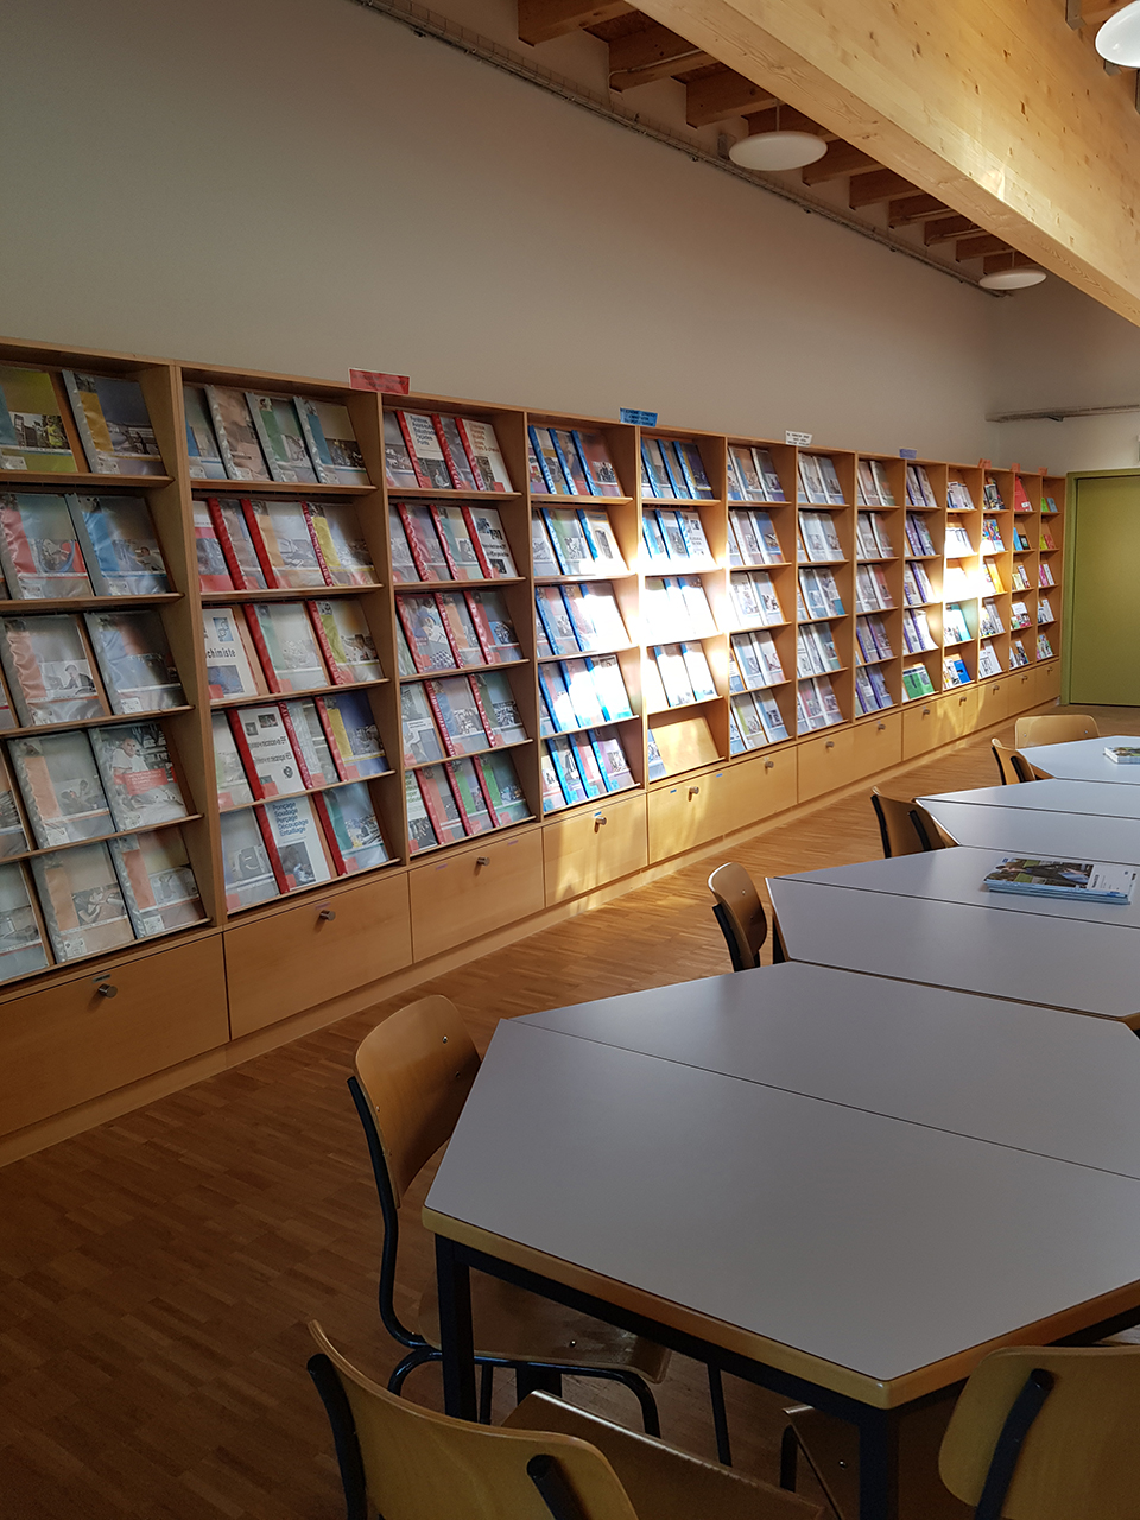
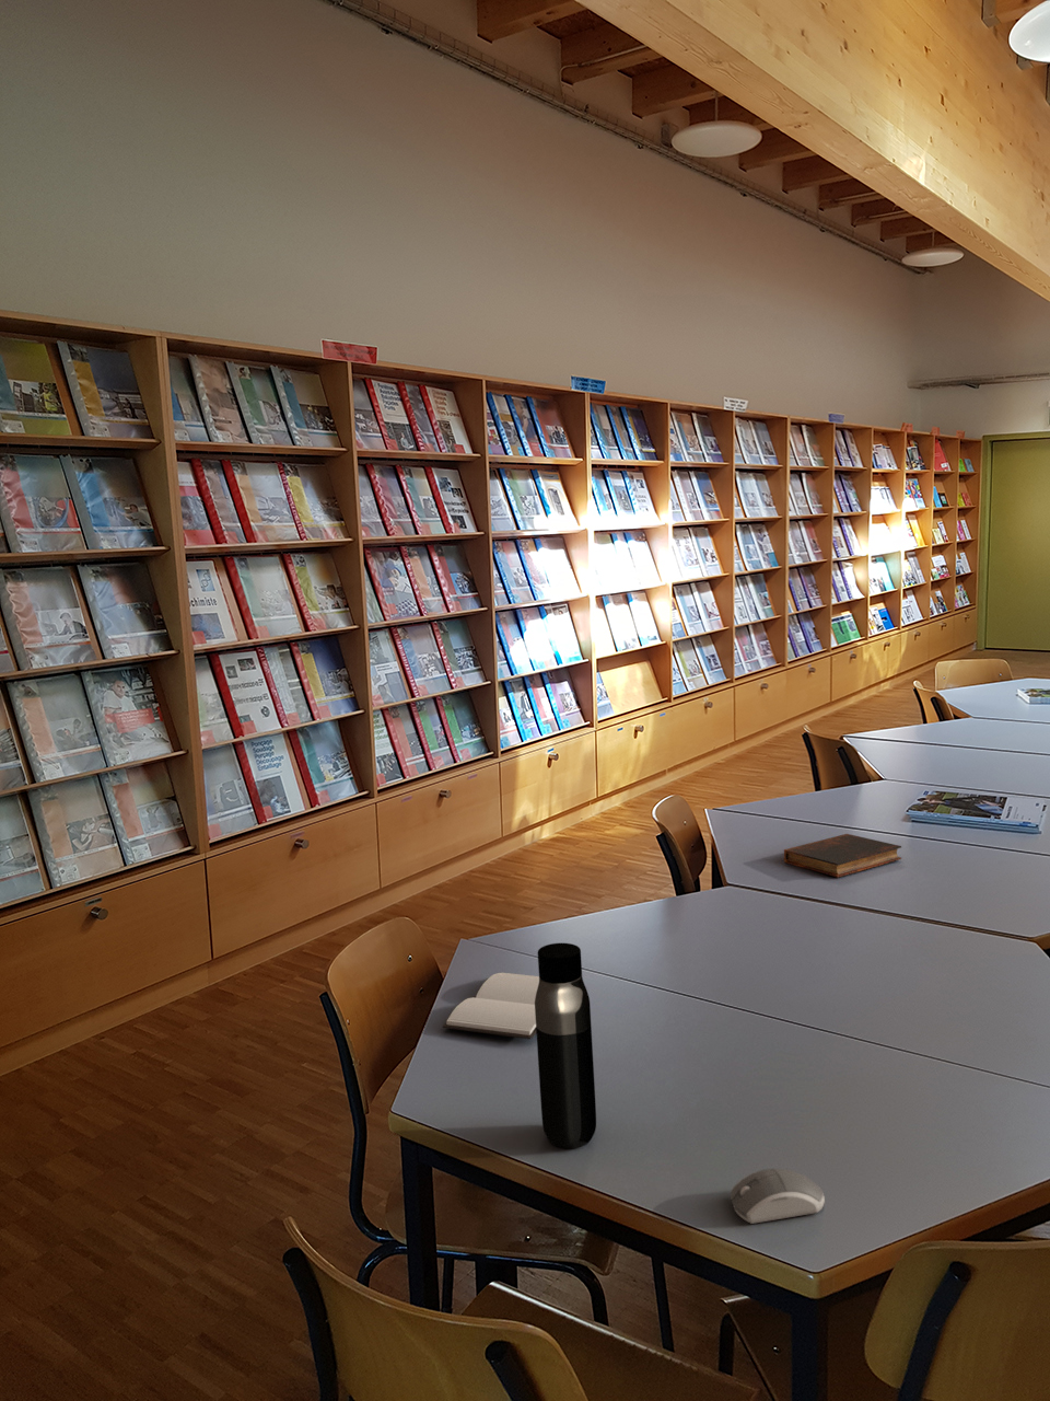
+ water bottle (565, 1045)
+ book (514, 1002)
+ computer mouse (776, 1189)
+ book (843, 854)
